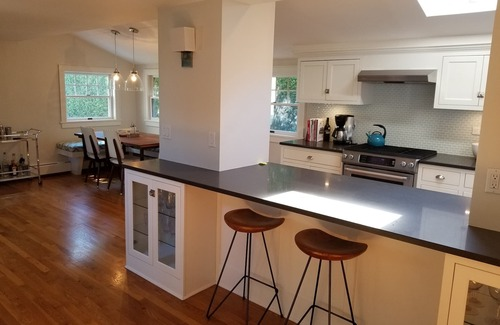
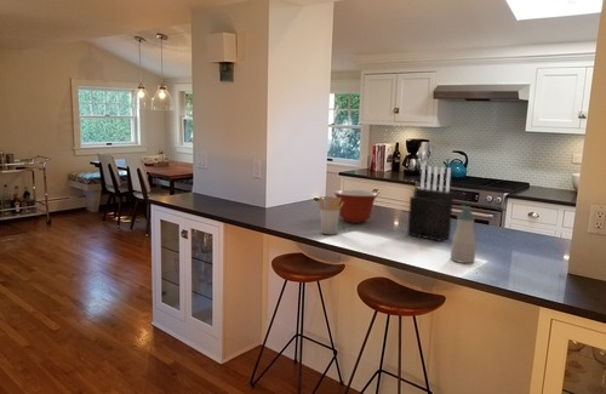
+ mixing bowl (355, 206)
+ soap bottle (464, 233)
+ knife block (429, 201)
+ utensil holder (331, 213)
